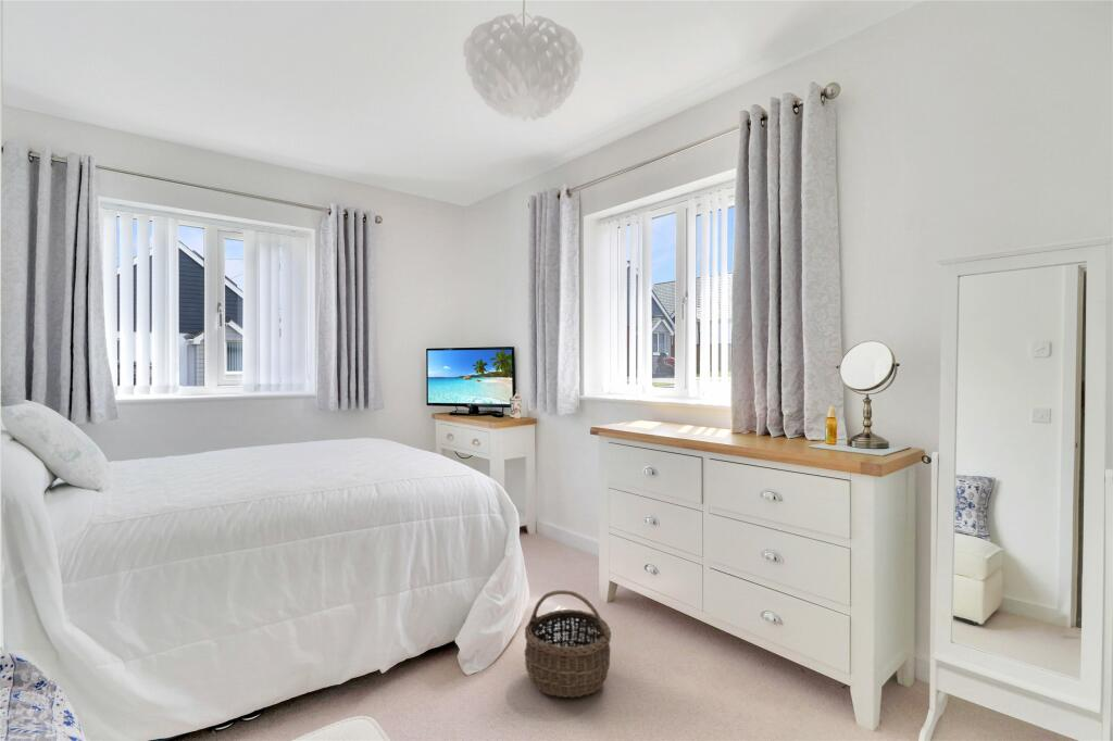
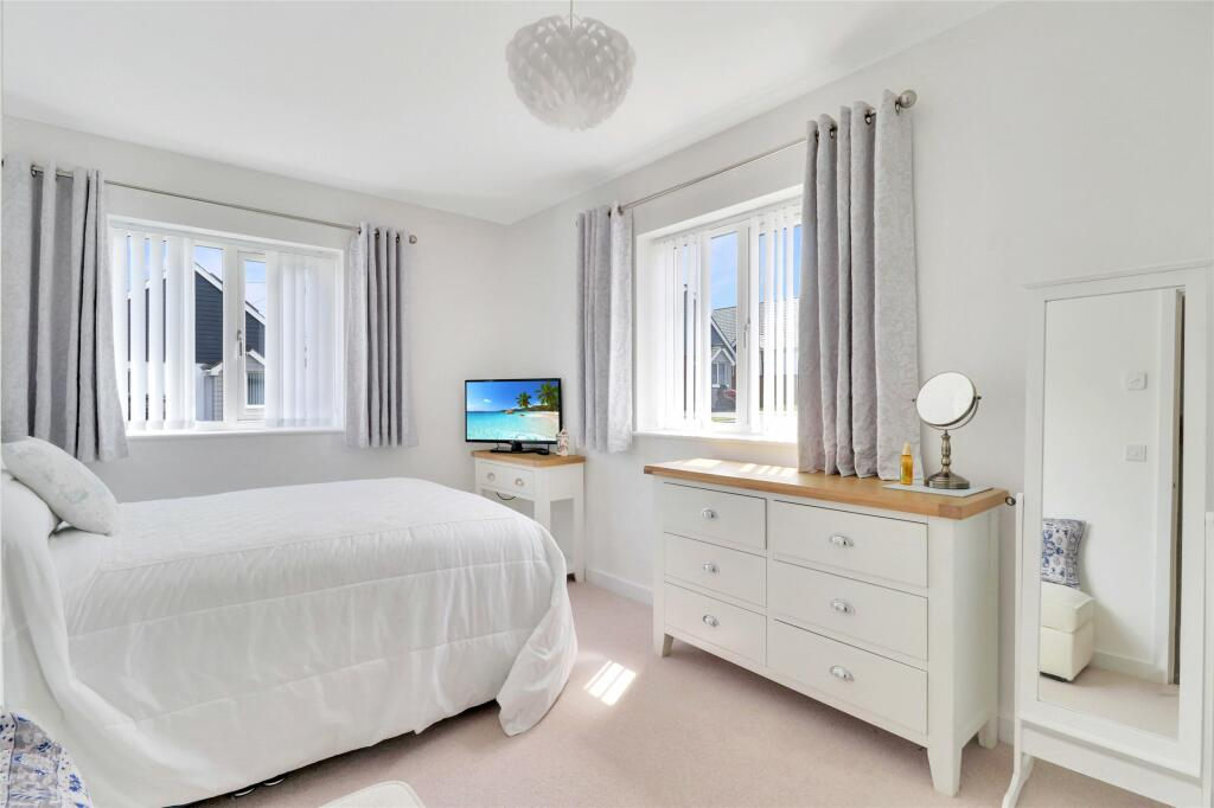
- wicker basket (567, 635)
